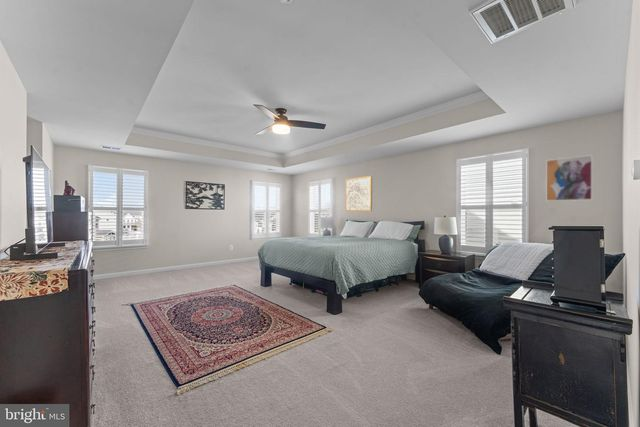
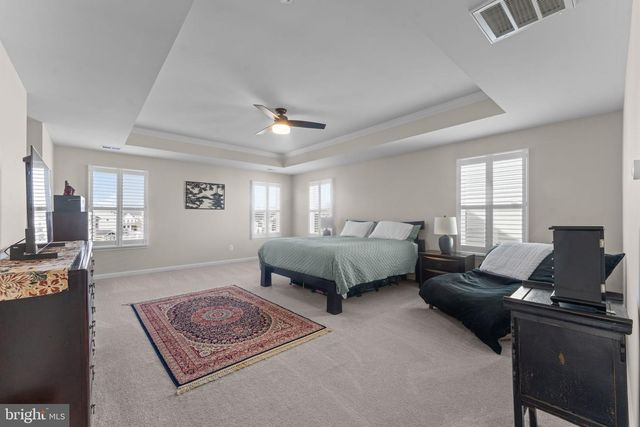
- wall art (568, 179)
- wall art (358, 194)
